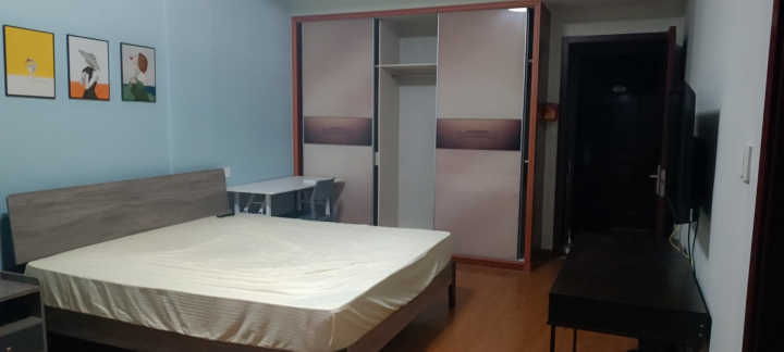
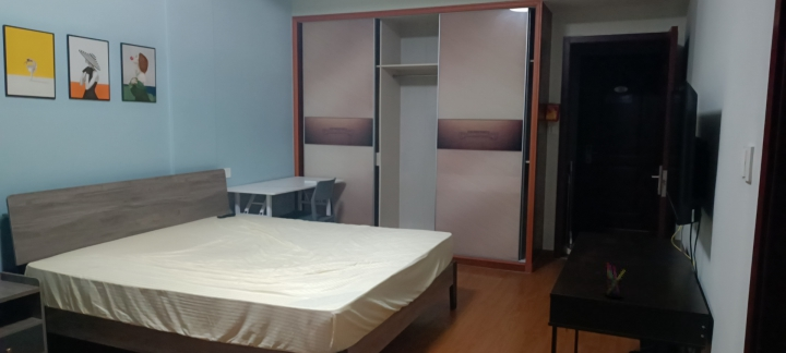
+ pen holder (612, 280)
